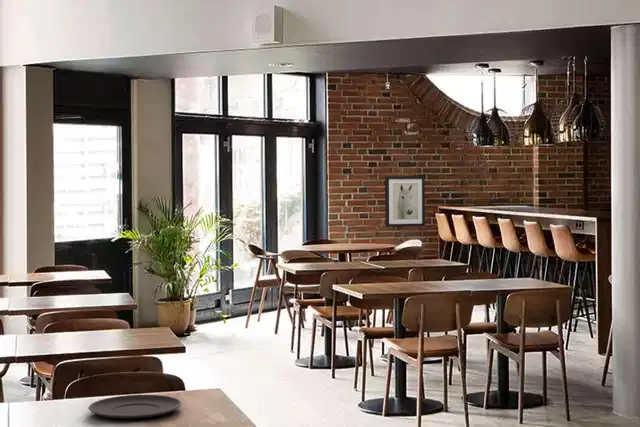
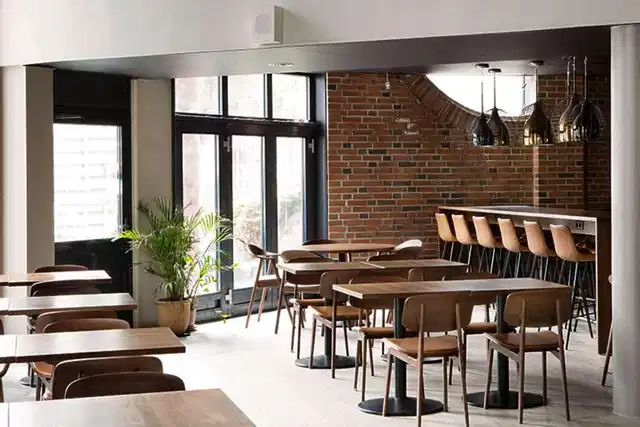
- wall art (405, 201)
- plate (135, 407)
